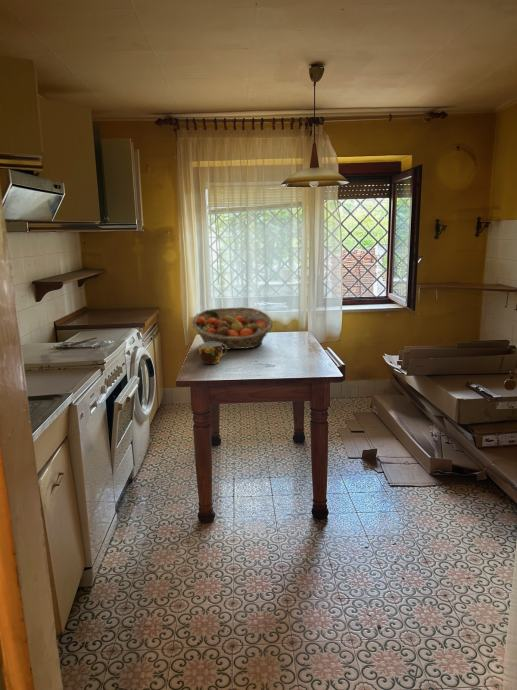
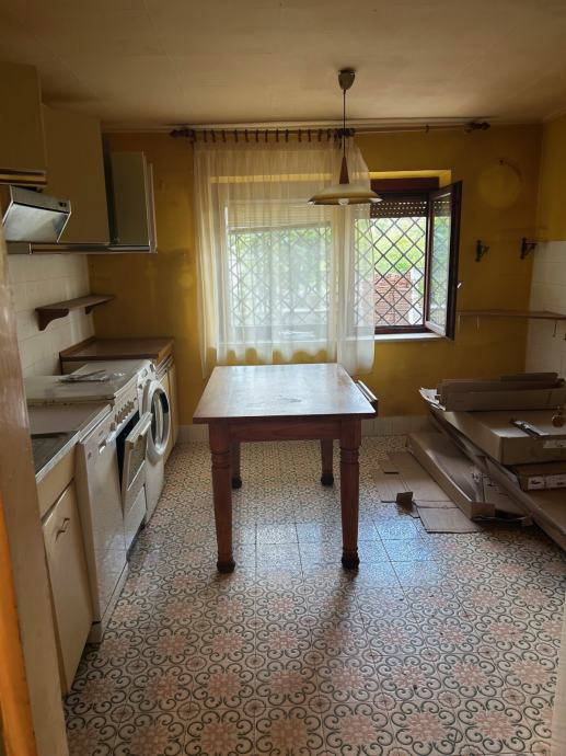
- fruit basket (232, 327)
- cup (212, 353)
